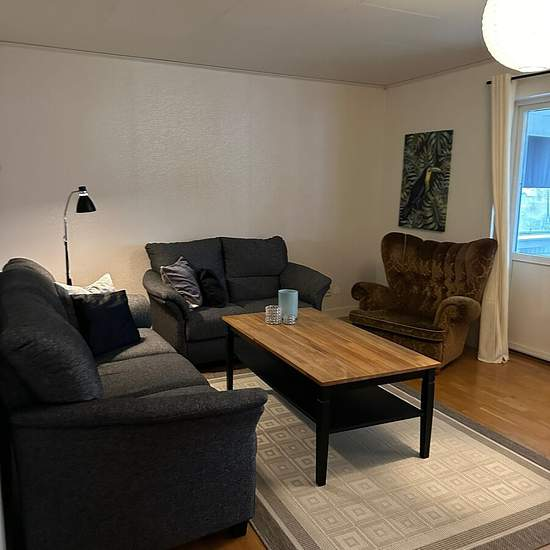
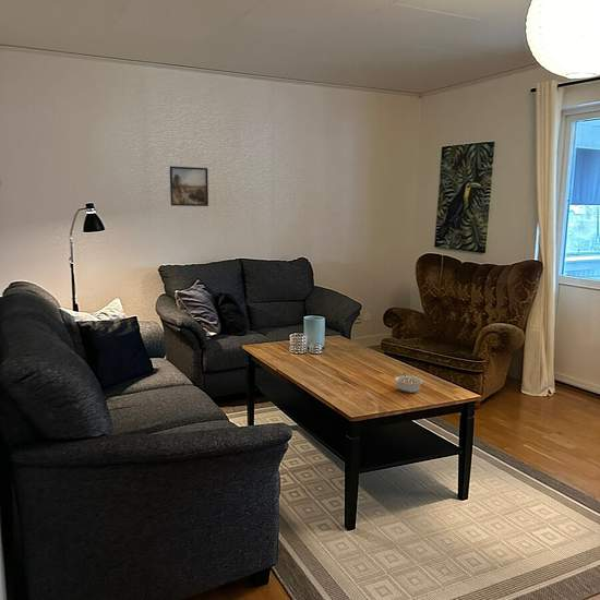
+ legume (407, 383)
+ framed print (189, 187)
